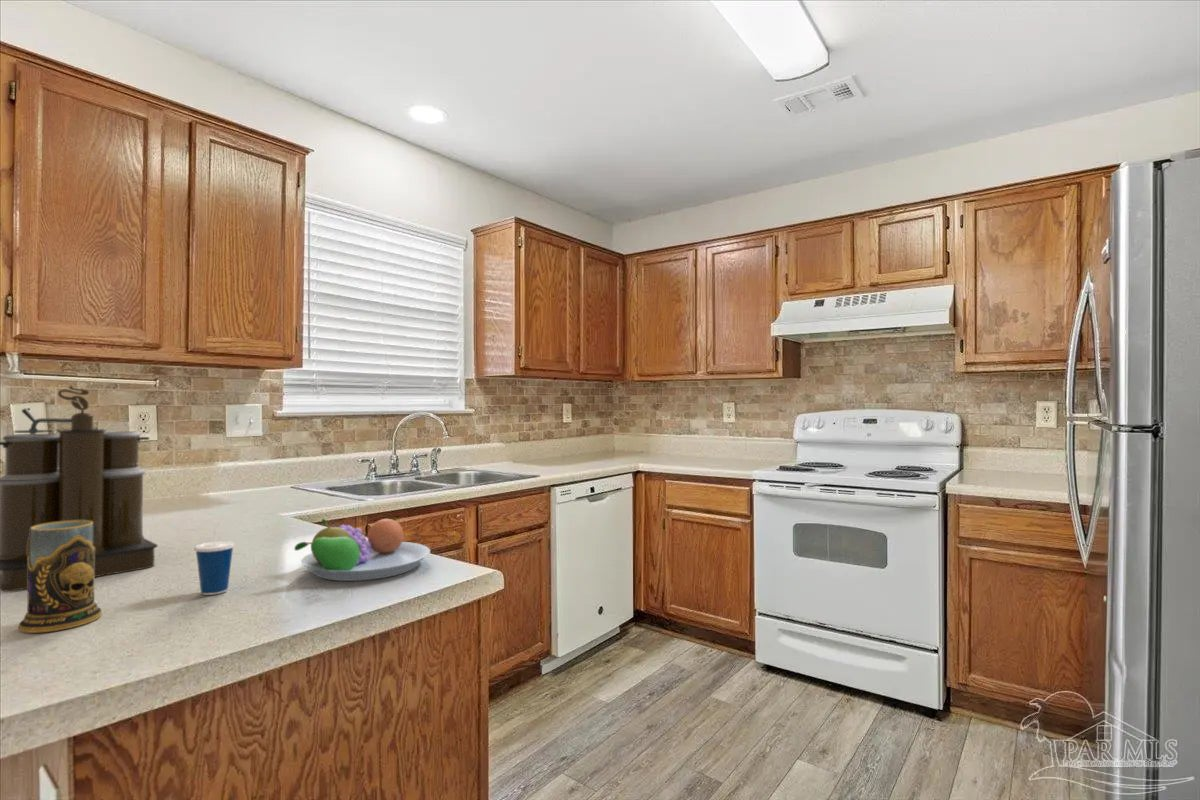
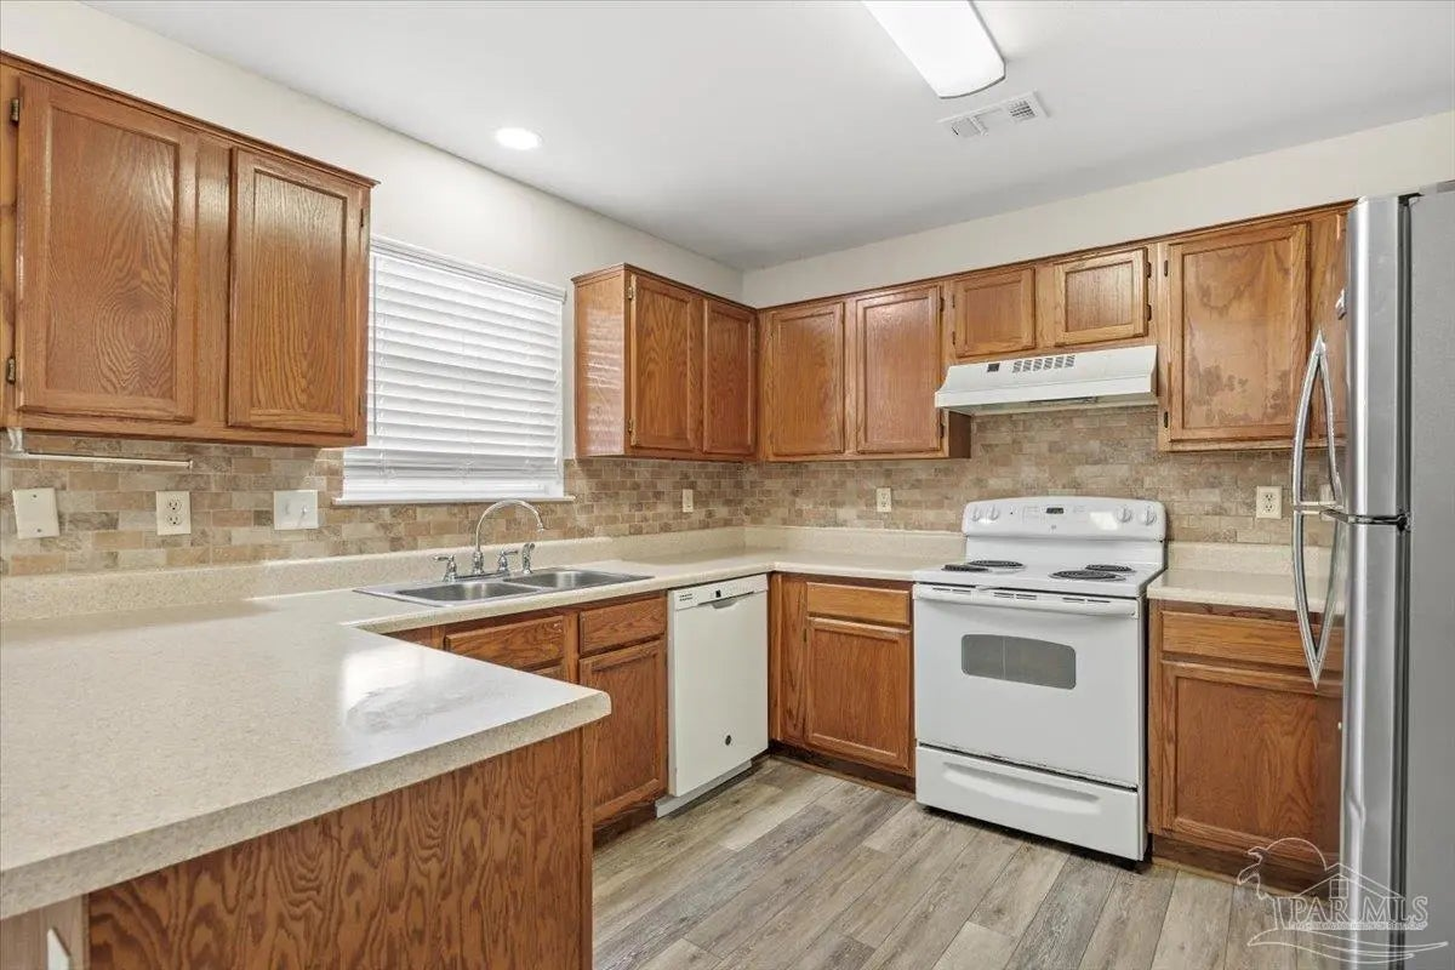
- coffee maker (74, 477)
- cup (214, 555)
- fruit bowl (362, 543)
- mug (56, 571)
